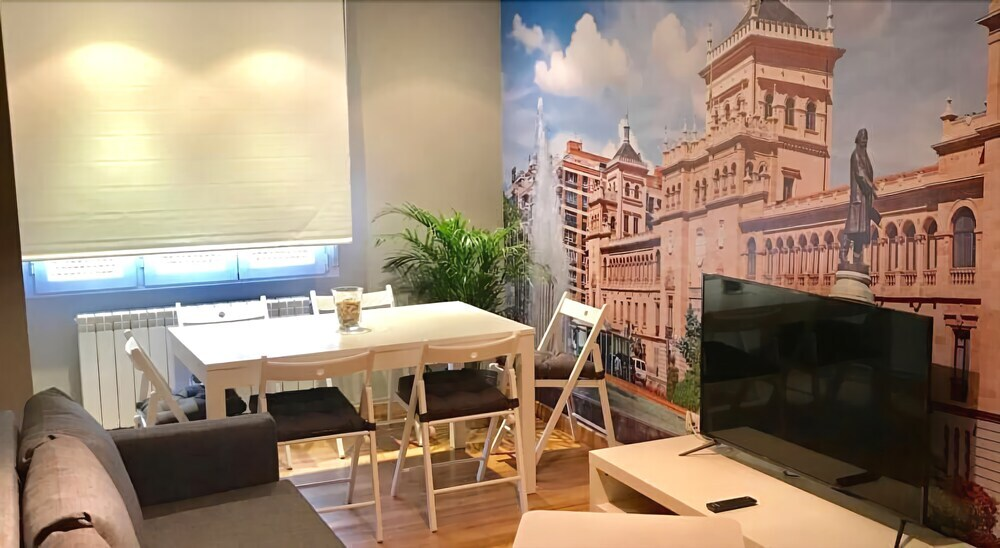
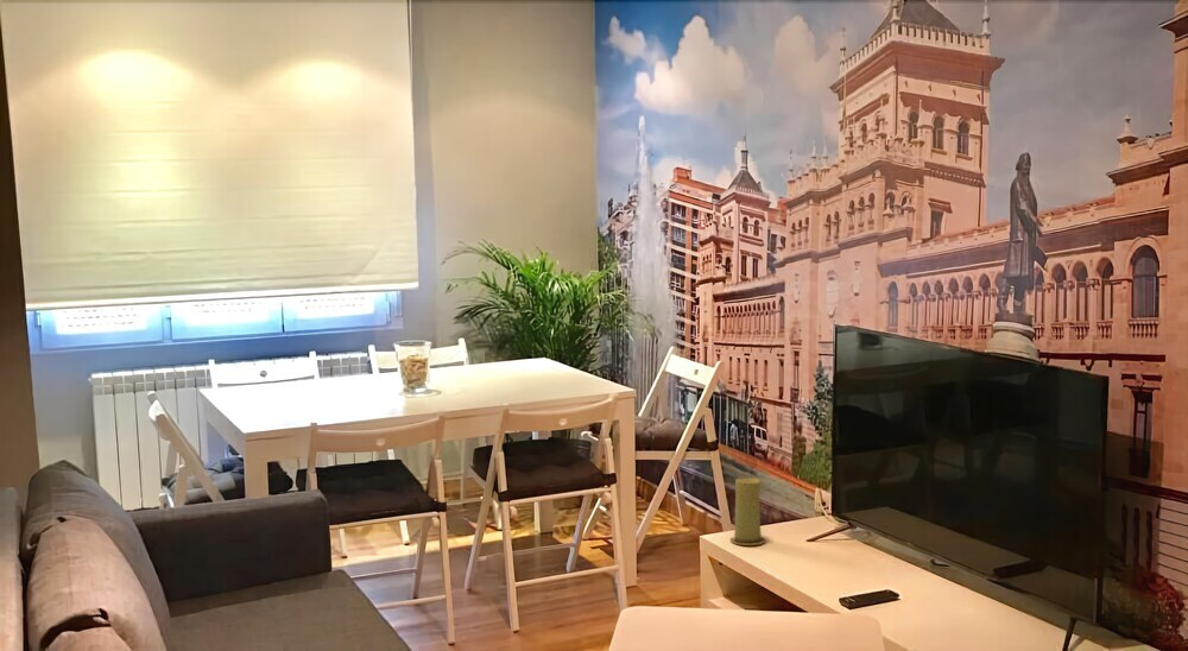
+ candle (747, 510)
